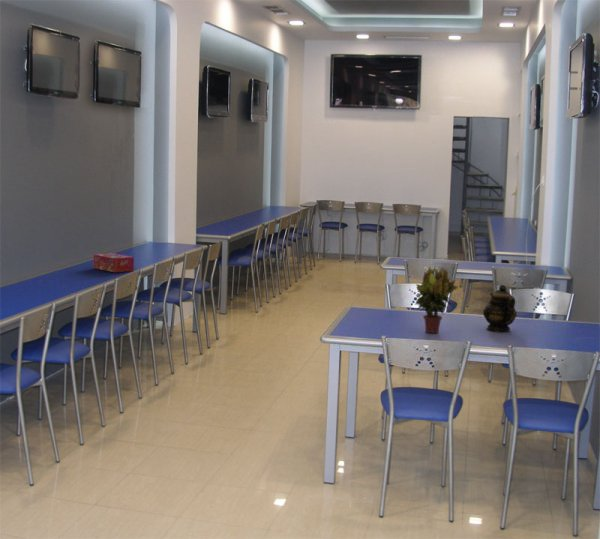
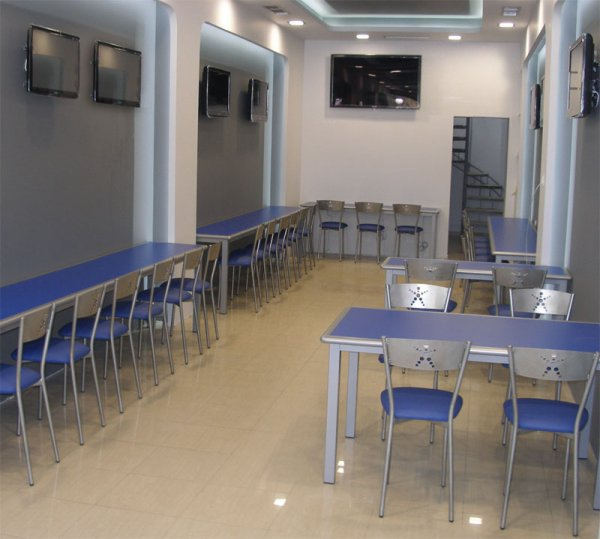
- potted plant (433, 299)
- teapot (500, 307)
- tissue box (113, 262)
